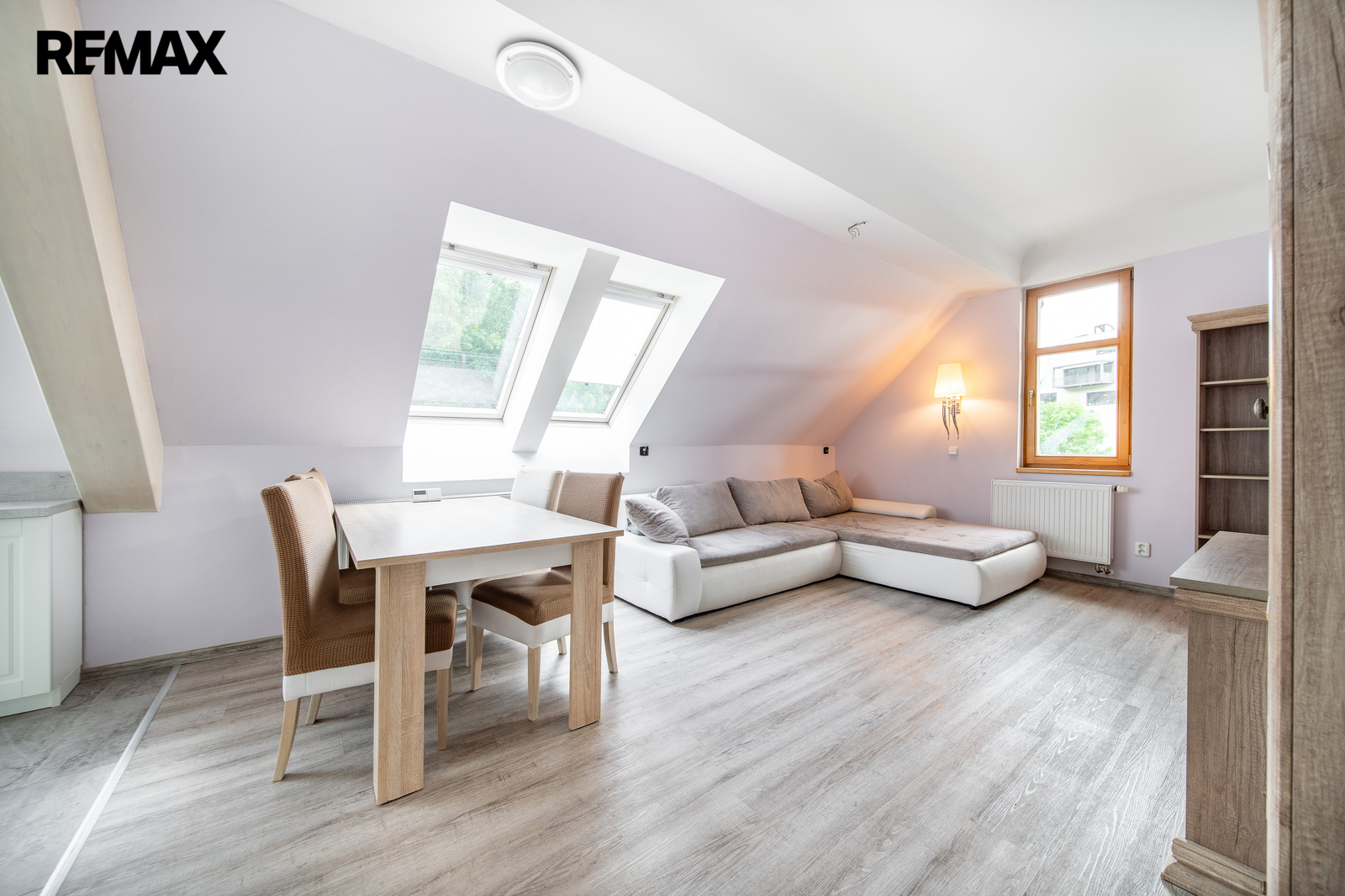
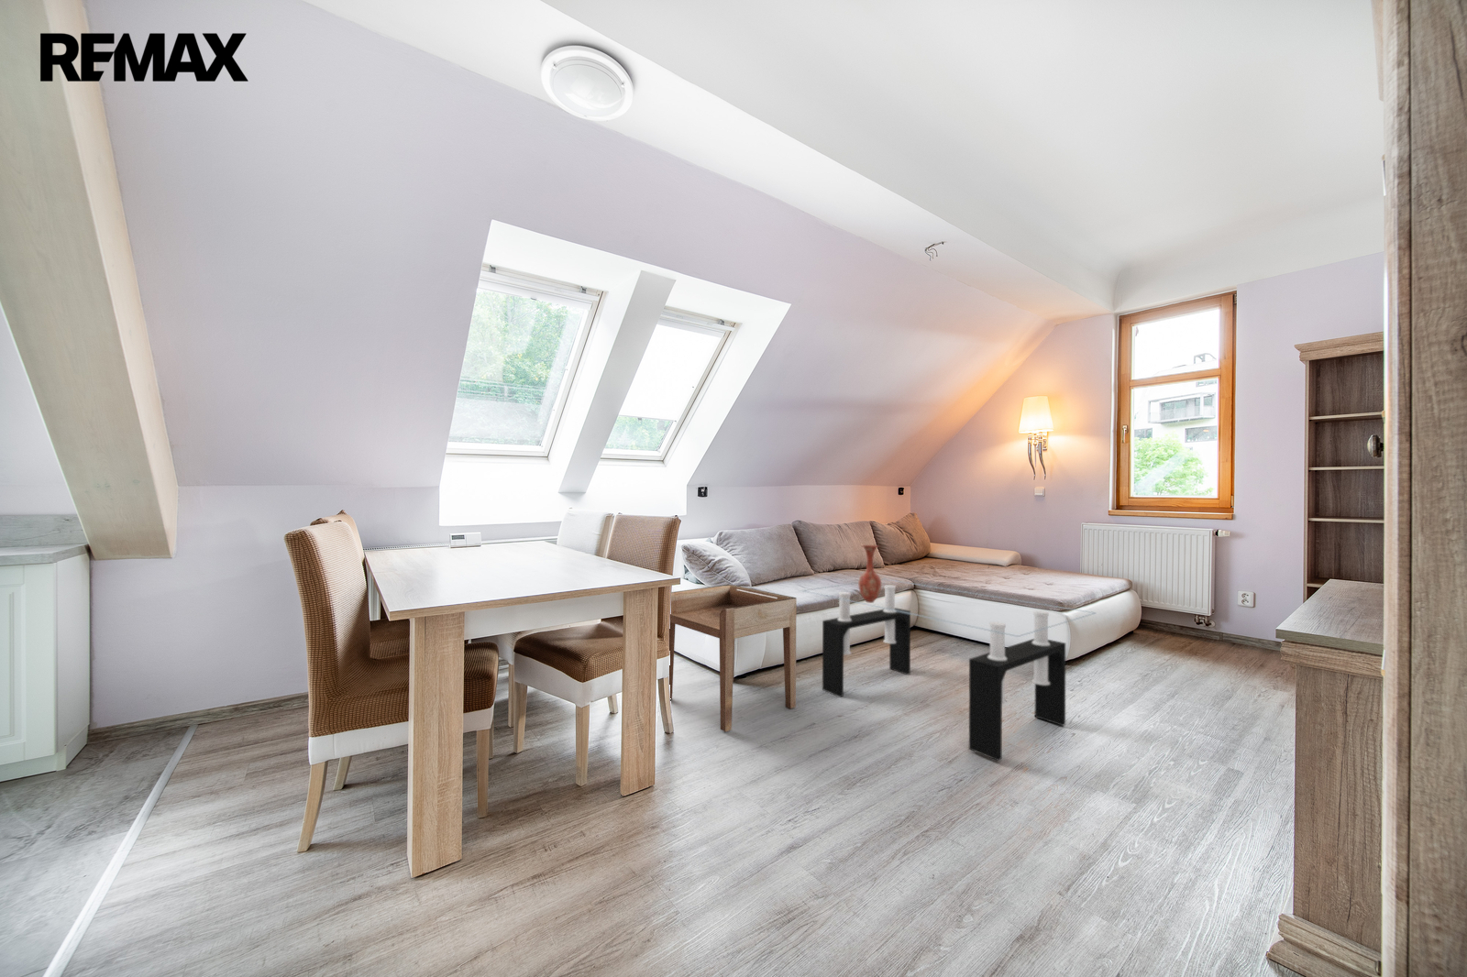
+ side table (728, 649)
+ coffee table (910, 652)
+ vase (869, 572)
